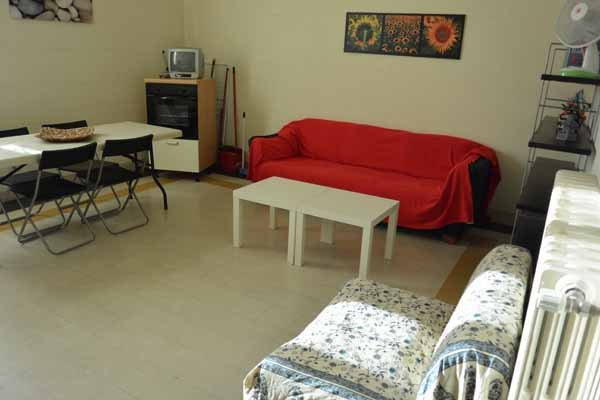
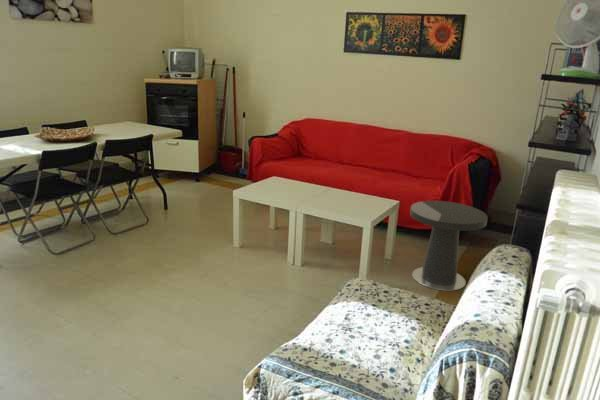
+ side table (443, 245)
